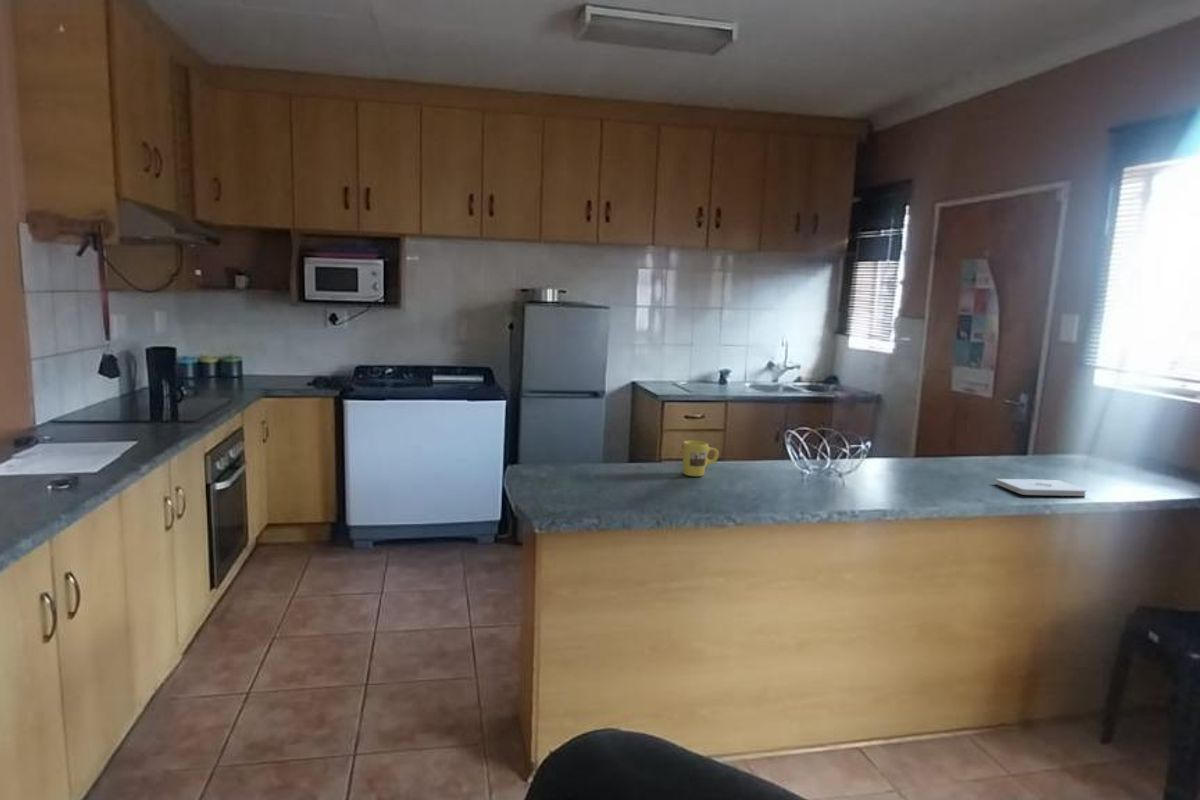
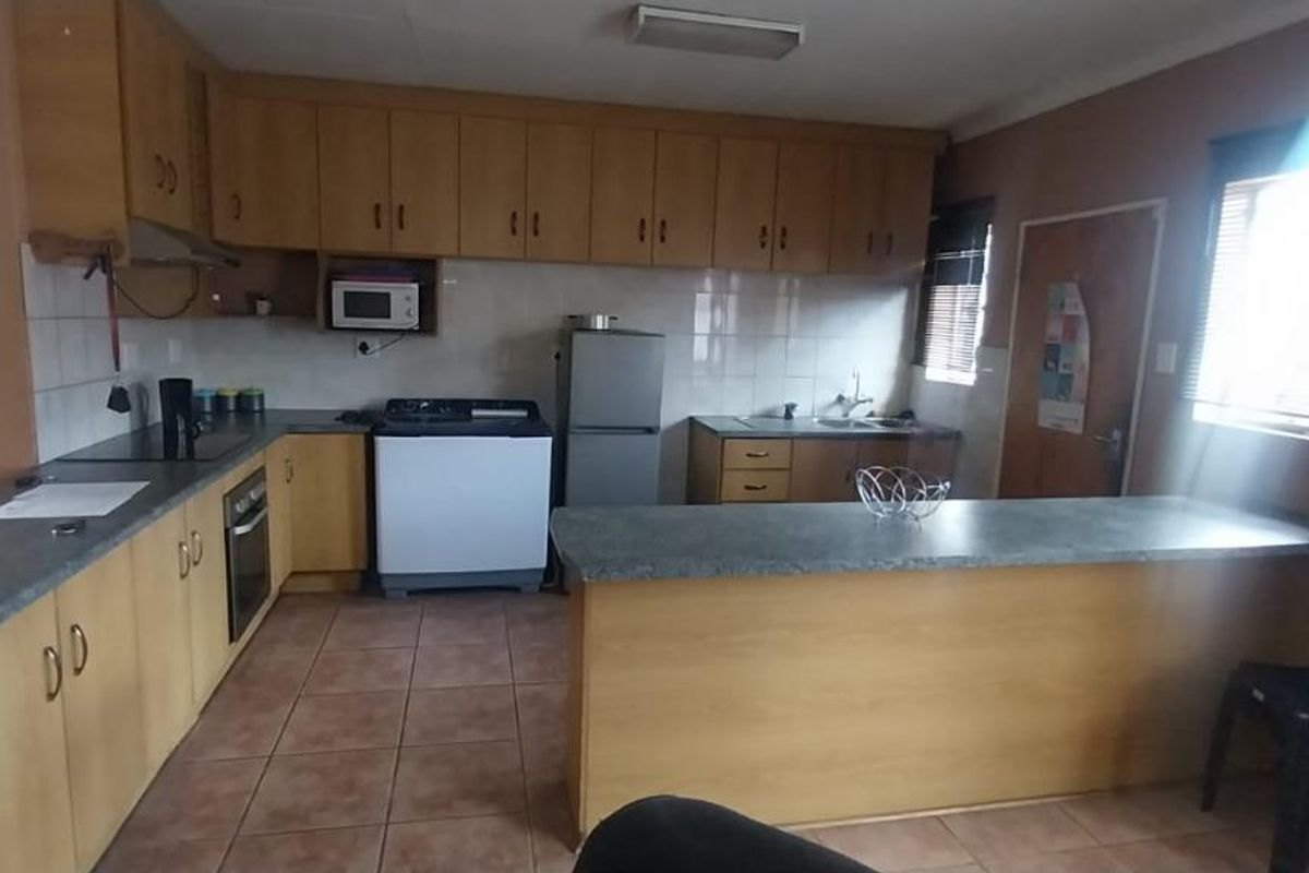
- mug (700, 458)
- notepad (1040, 487)
